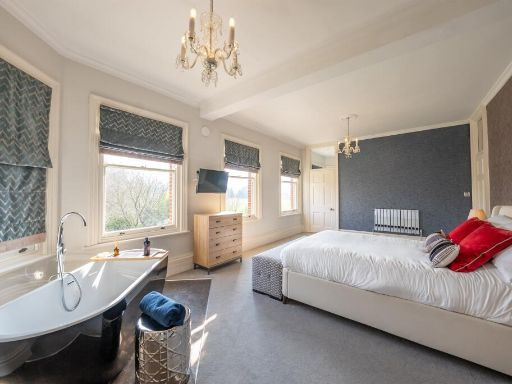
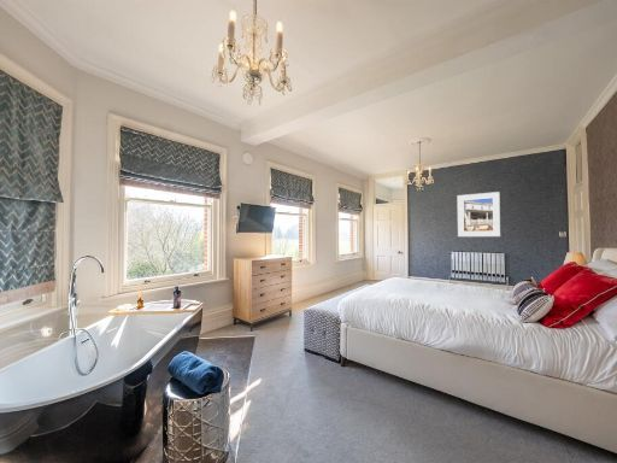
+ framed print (477, 215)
